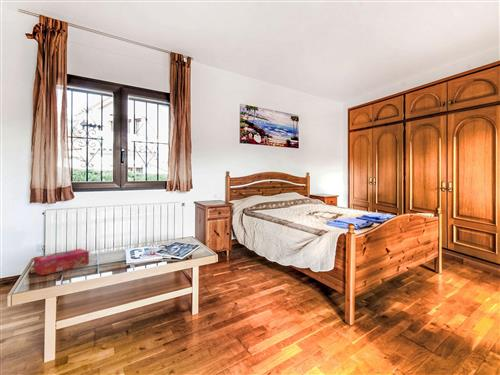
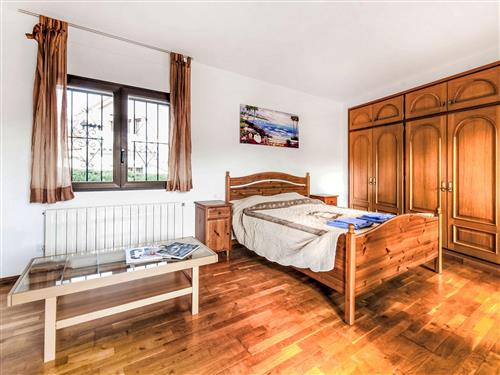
- tissue box (62, 260)
